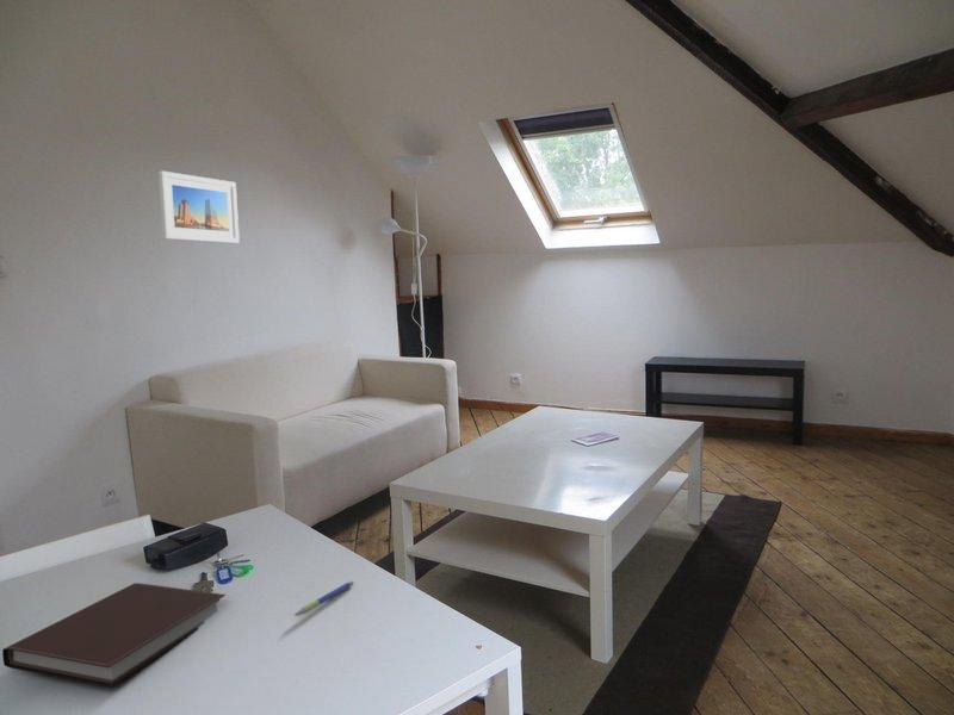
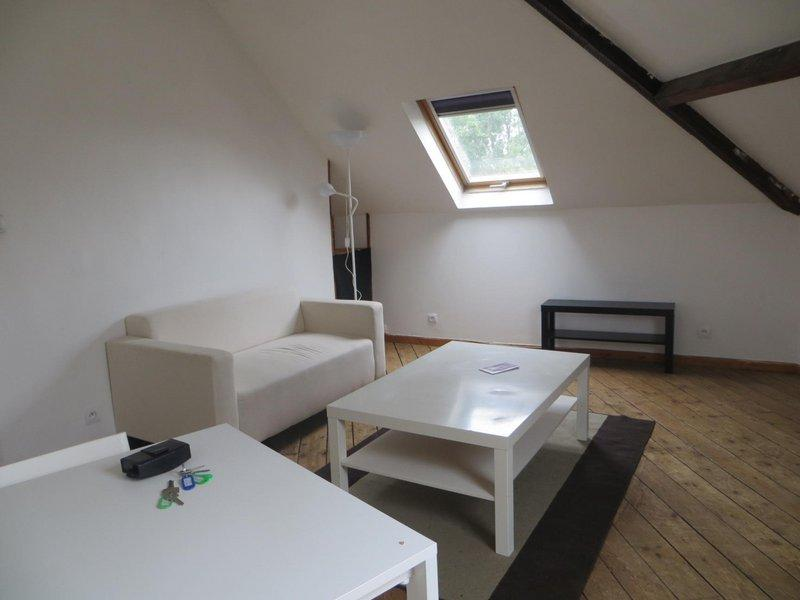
- pen (324, 598)
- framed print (200, 209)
- notebook (122, 628)
